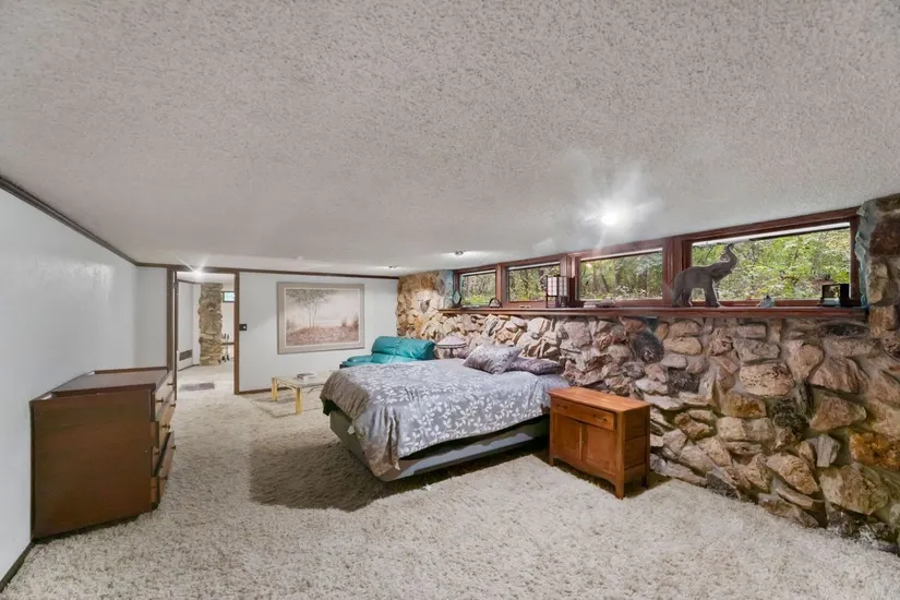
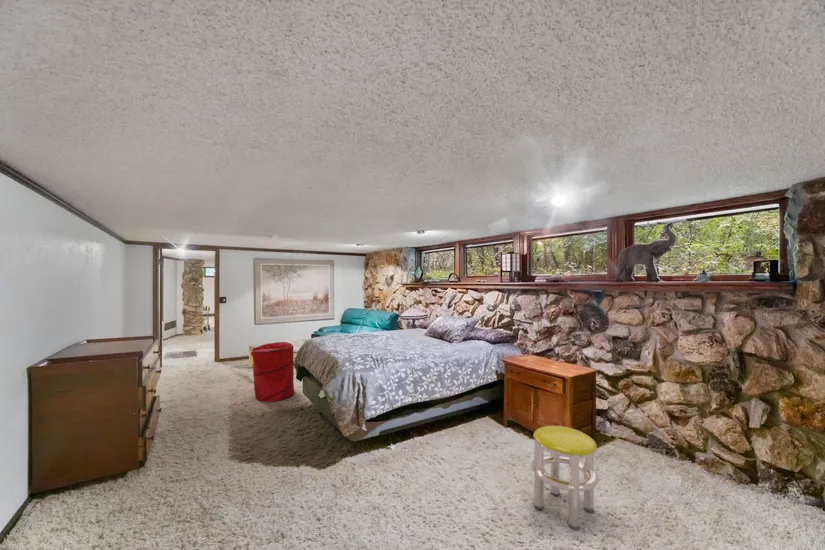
+ laundry hamper (273, 370)
+ stool (559, 471)
